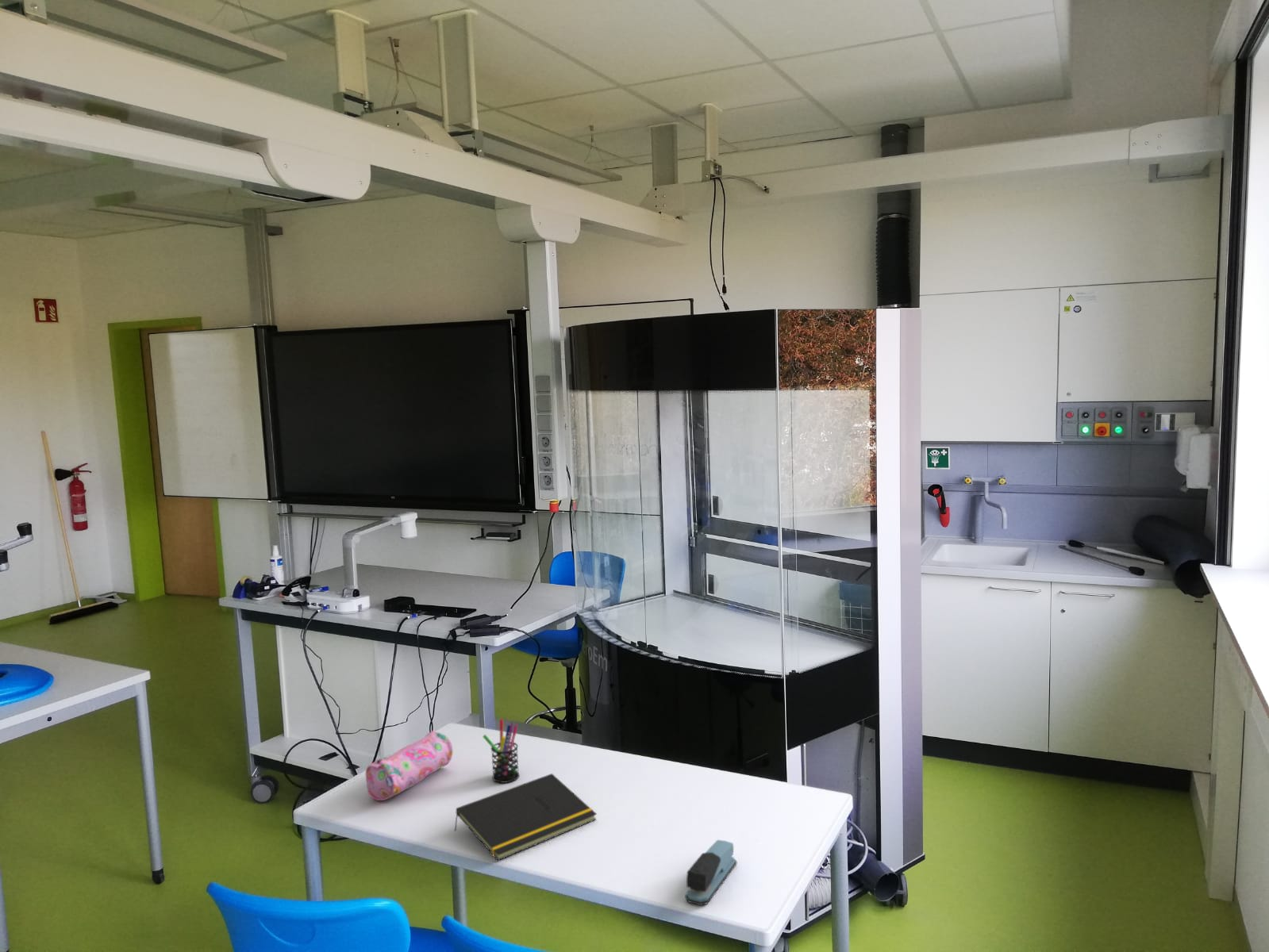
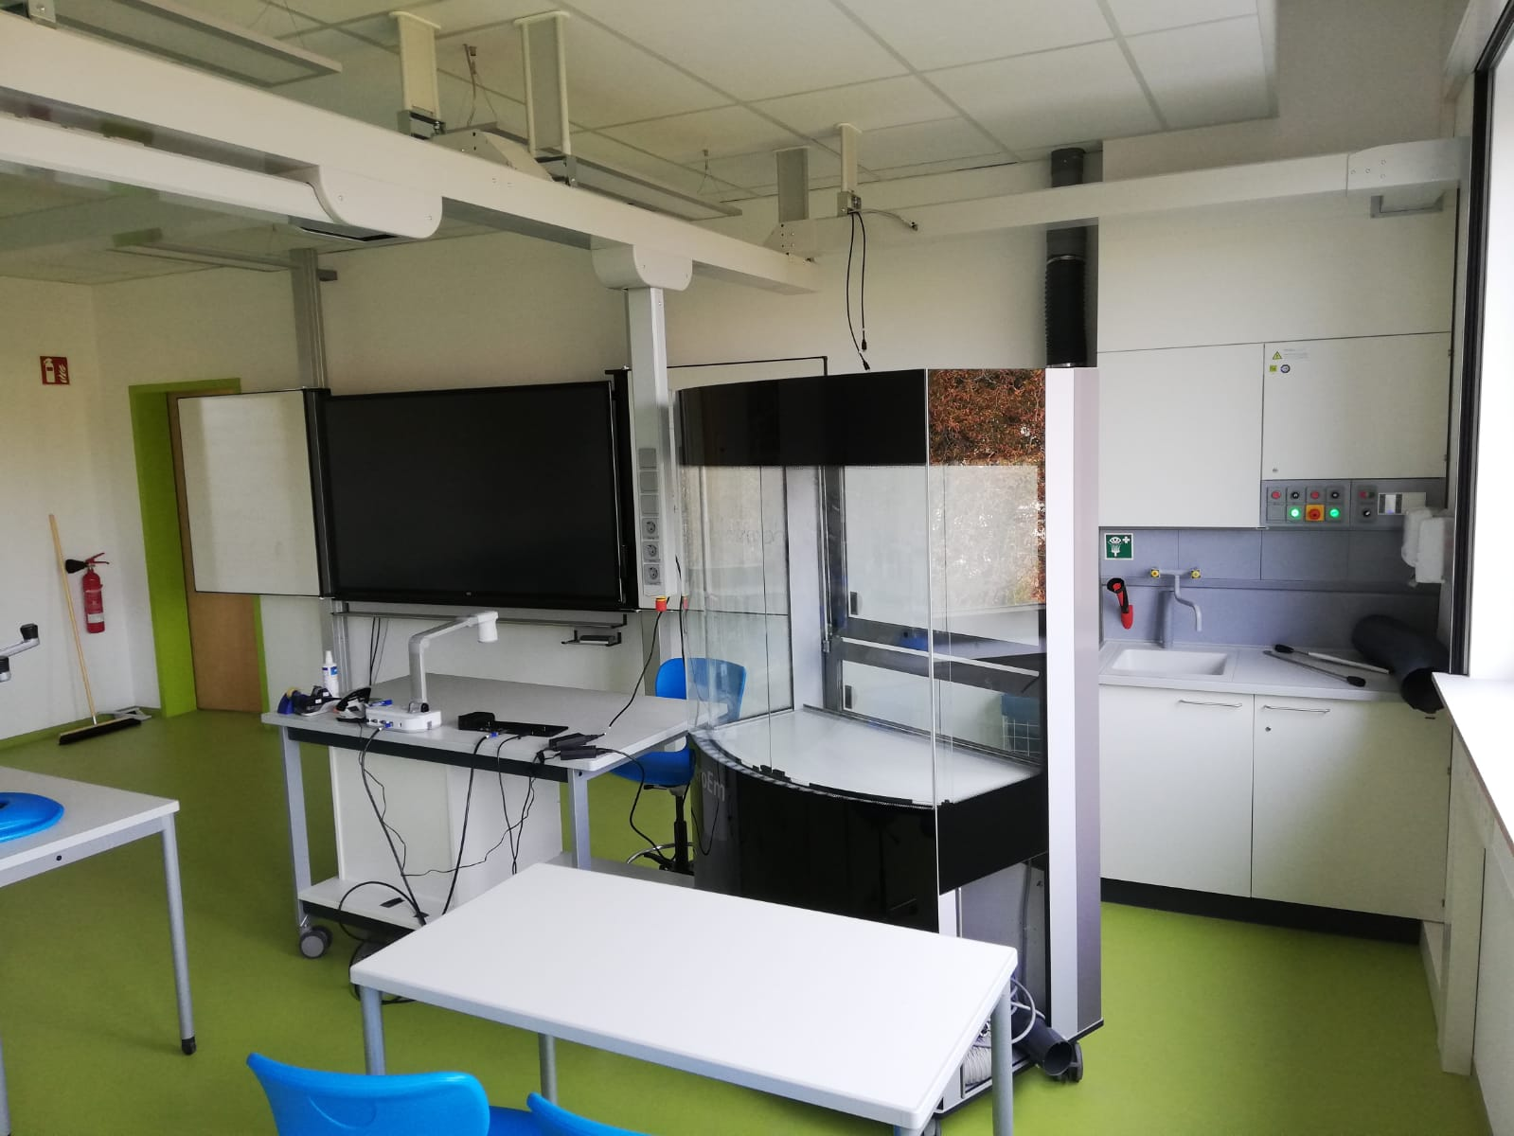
- notepad (526, 813)
- pen holder (501, 750)
- stapler (710, 867)
- pencil case (409, 764)
